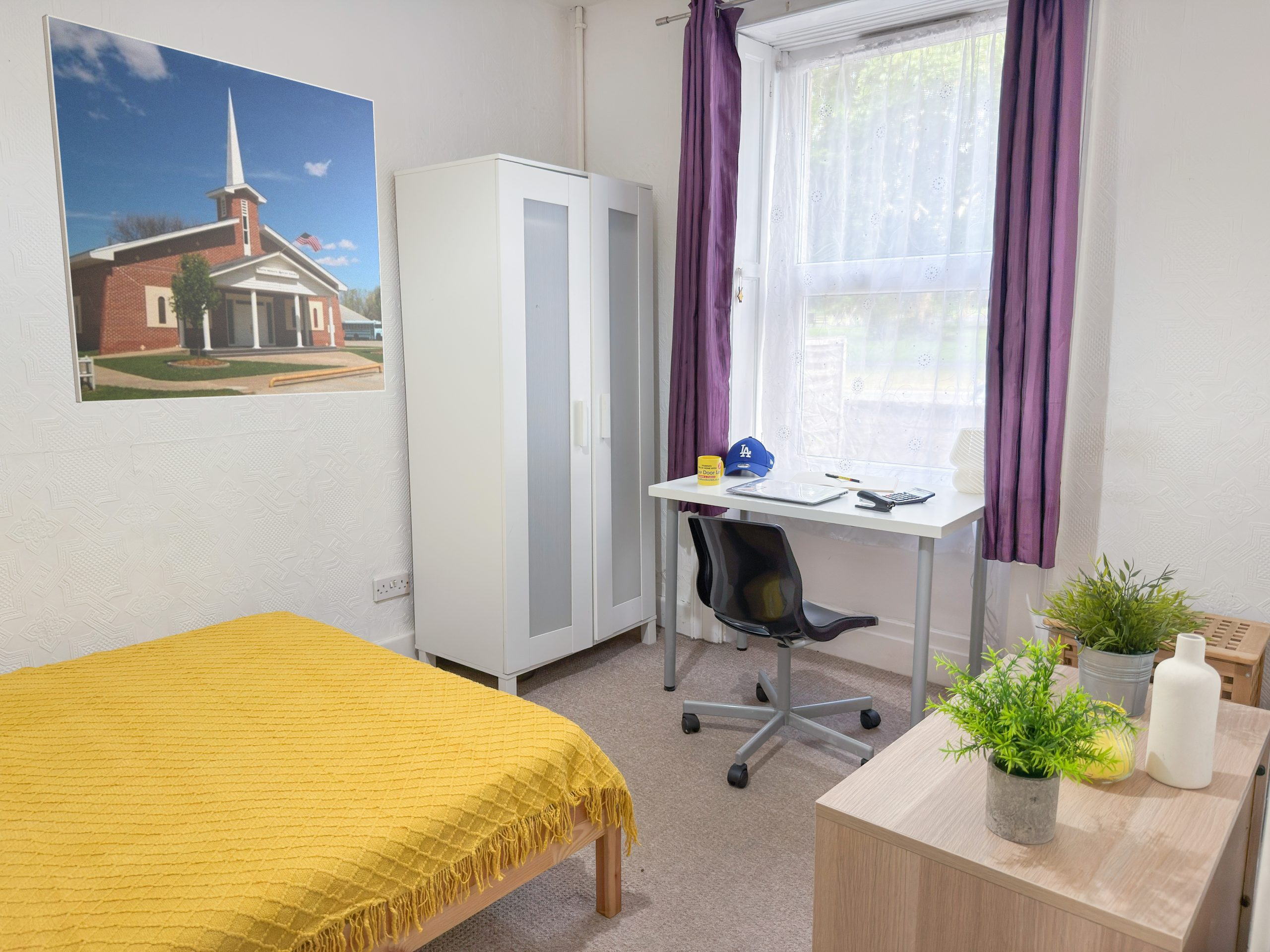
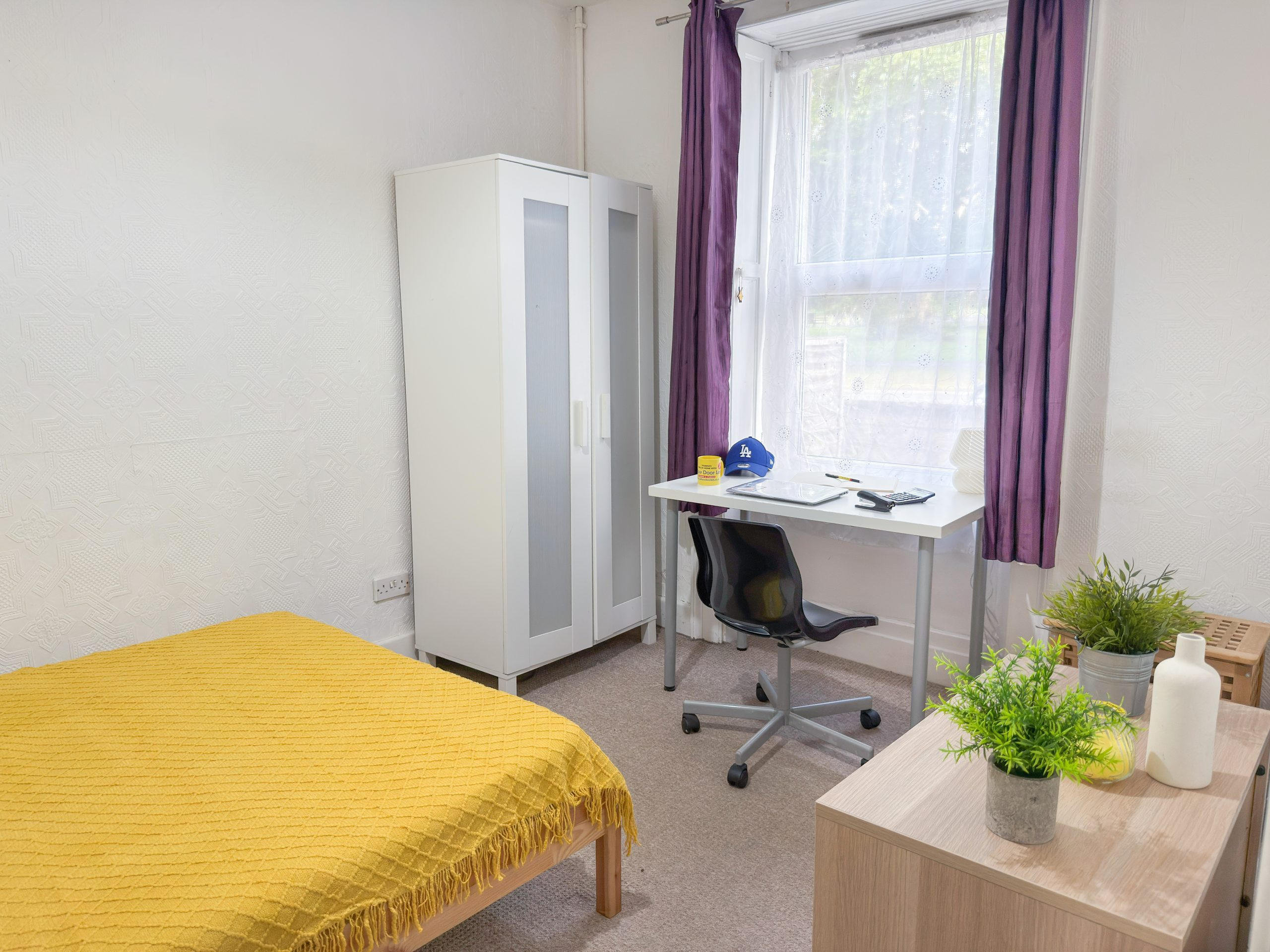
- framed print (242, 234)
